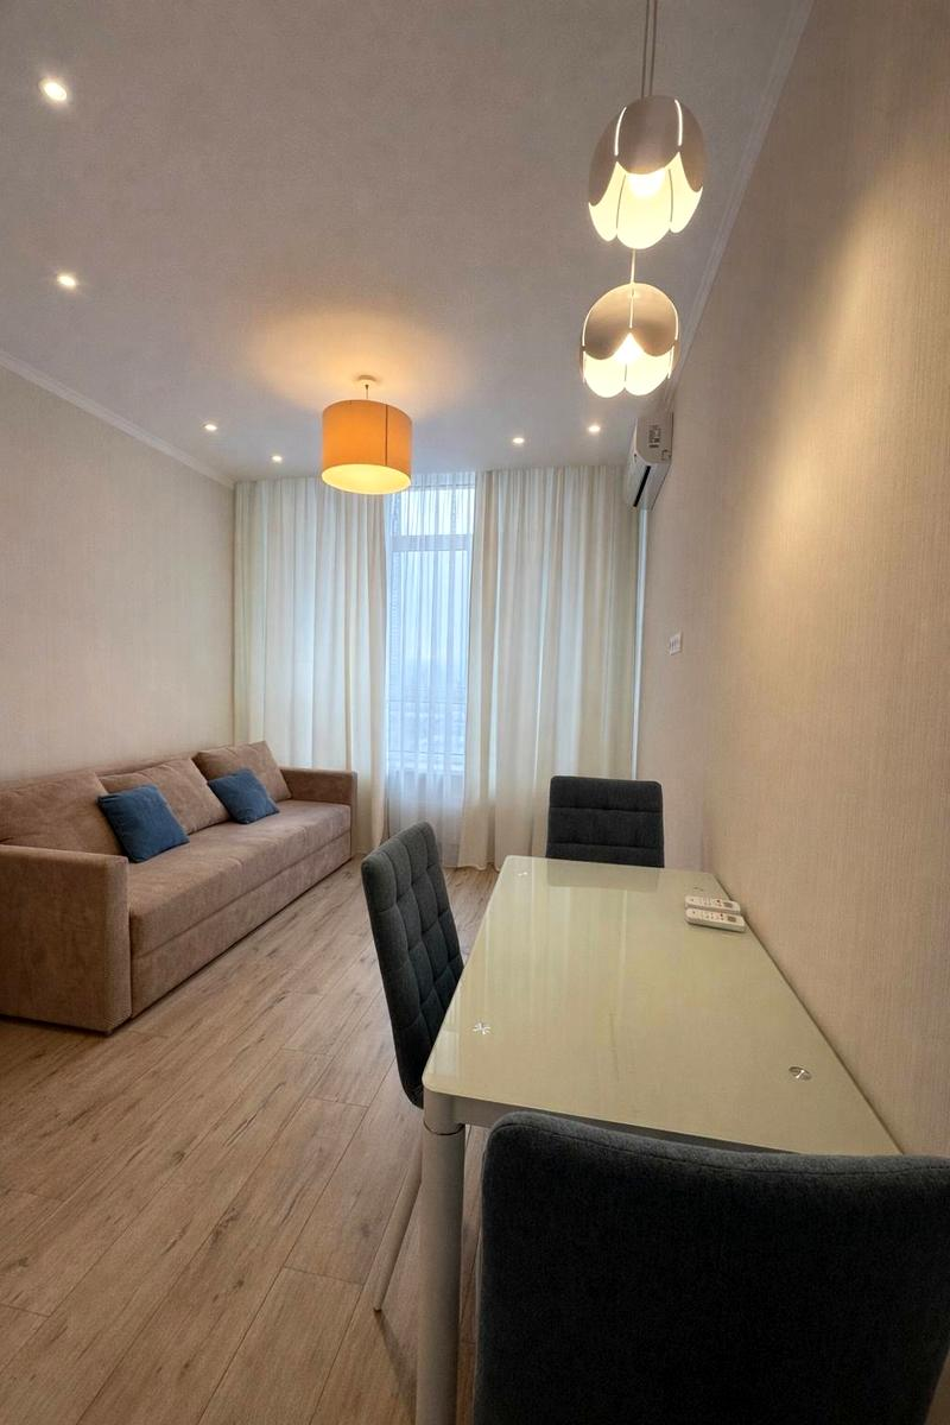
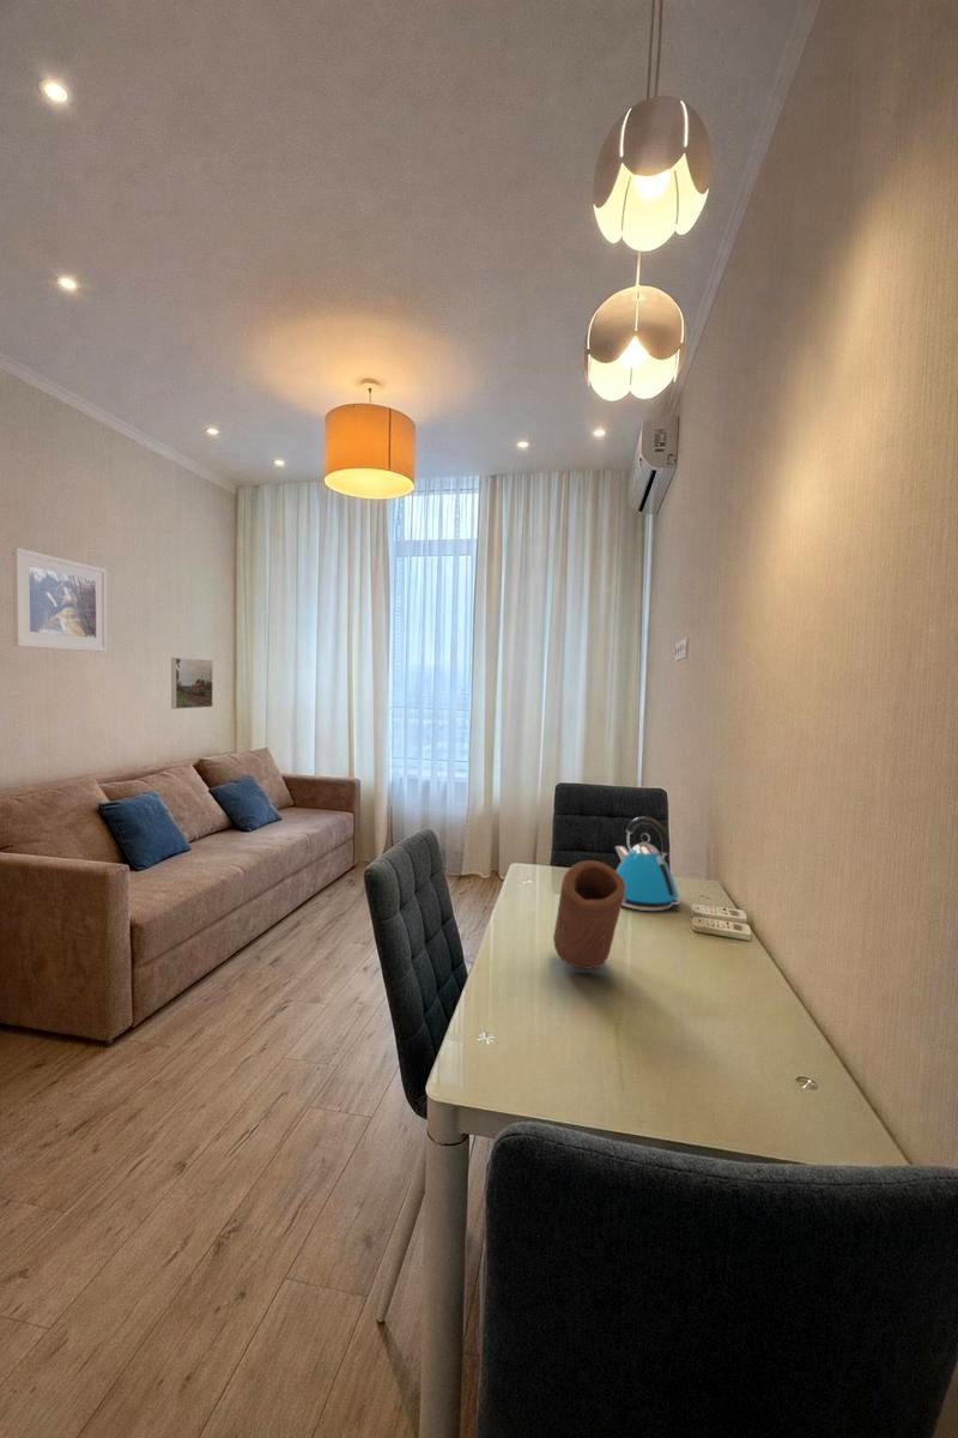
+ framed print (63, 604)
+ vase (587, 916)
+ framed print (193, 683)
+ kettle (645, 859)
